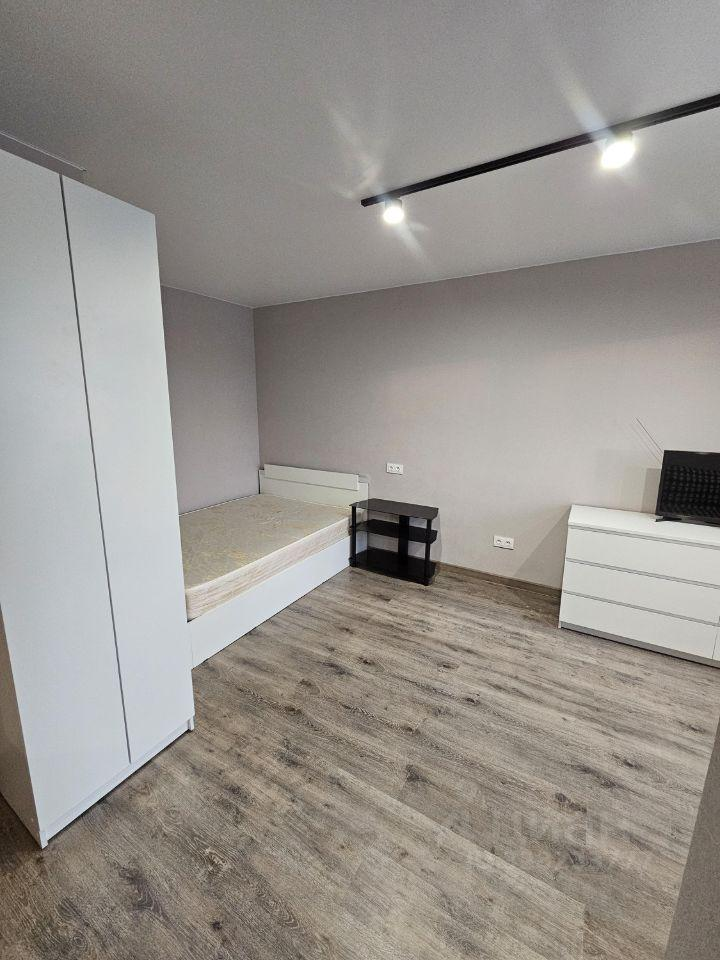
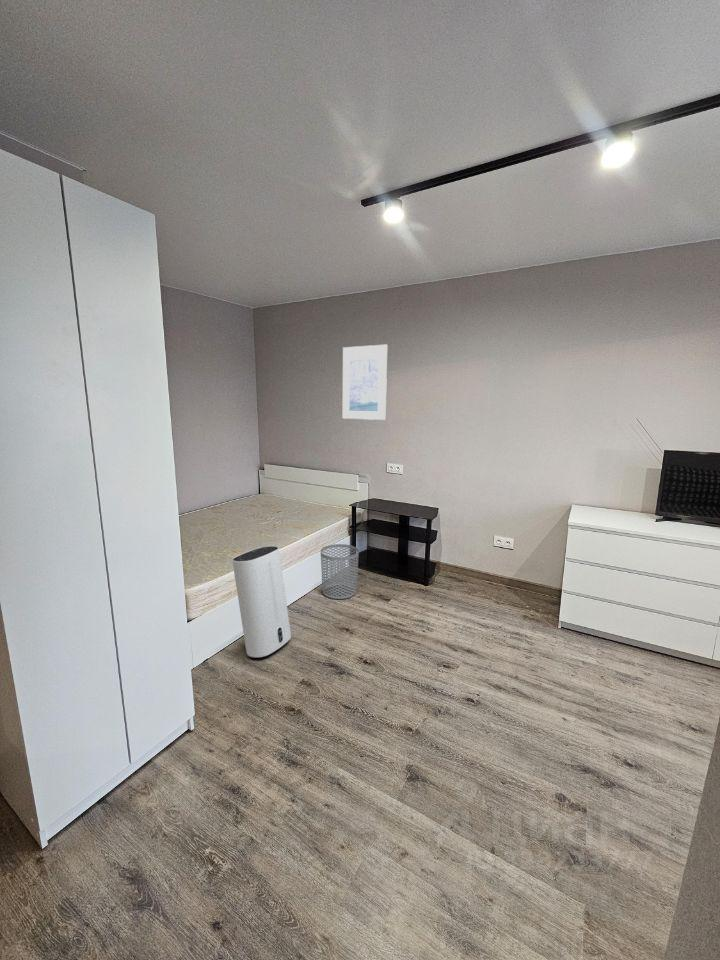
+ air purifier (263, 599)
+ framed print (363, 383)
+ waste bin (339, 571)
